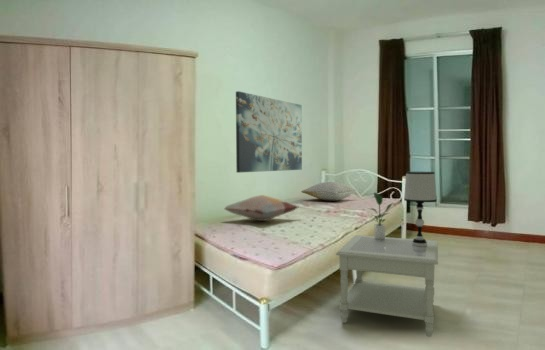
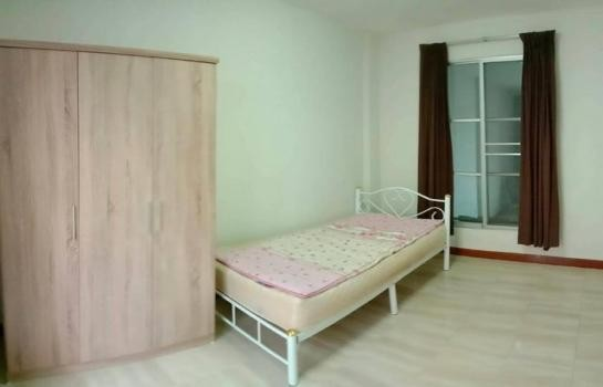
- wall art (272, 135)
- table lamp (419, 208)
- pillow (328, 191)
- decorative pillow (261, 207)
- potted plant (381, 215)
- side table (389, 284)
